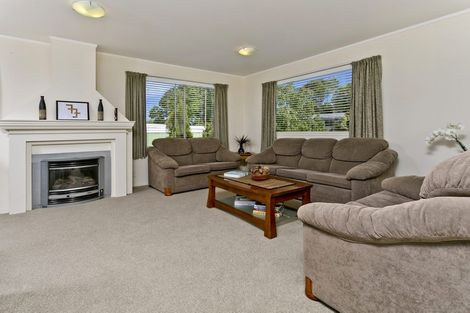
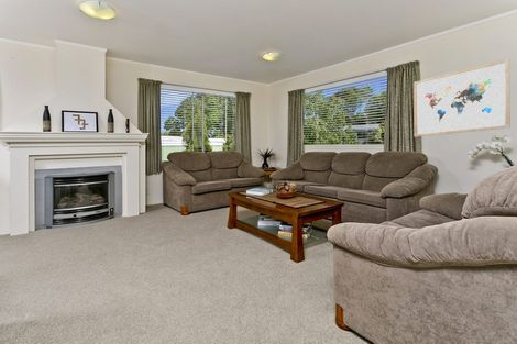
+ wall art (455, 102)
